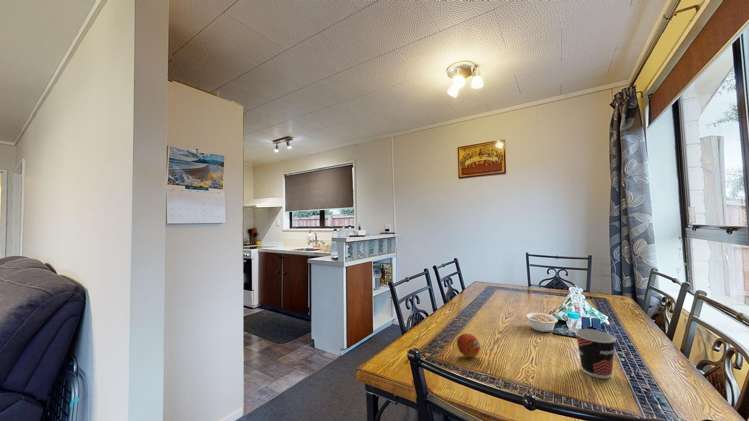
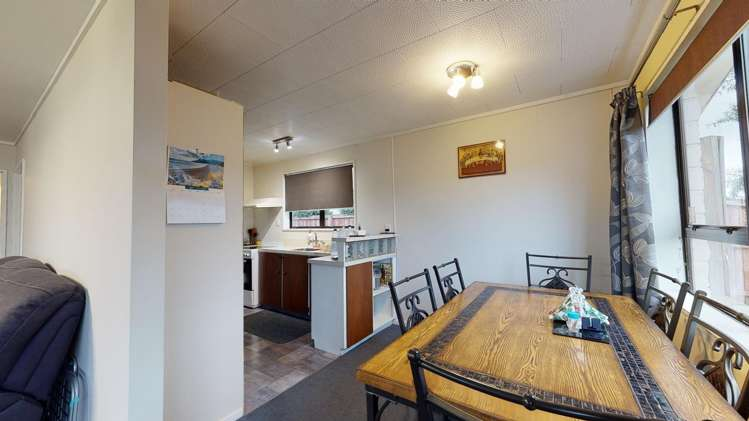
- cup (595, 353)
- legume (542, 322)
- fruit (469, 345)
